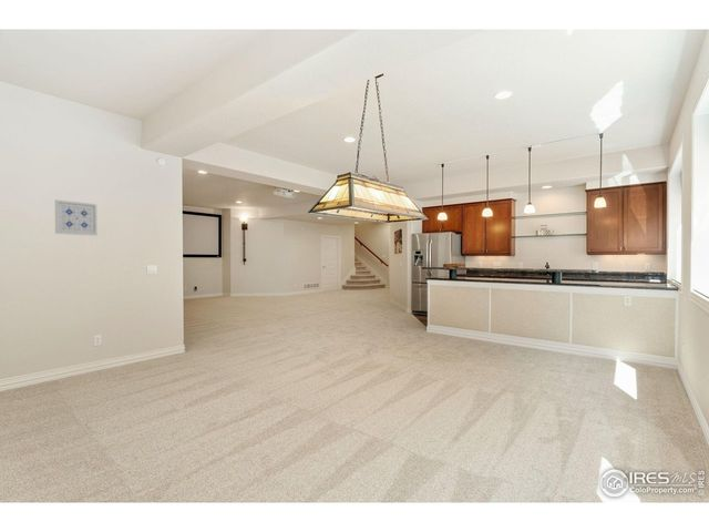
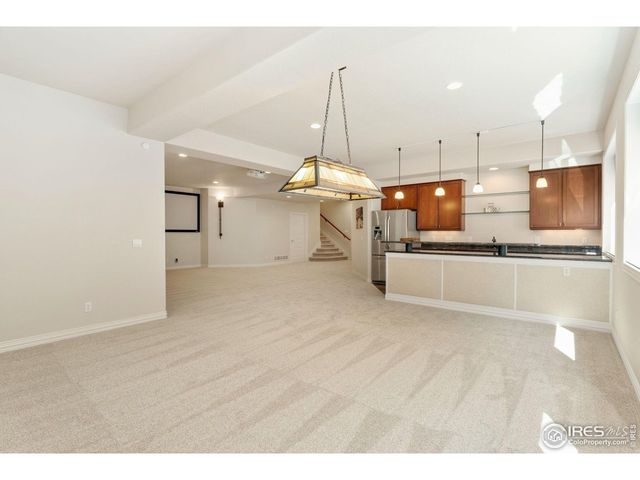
- wall art (76, 218)
